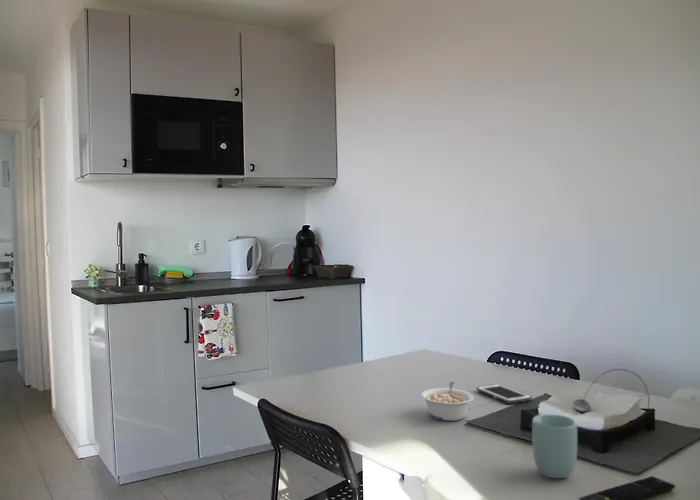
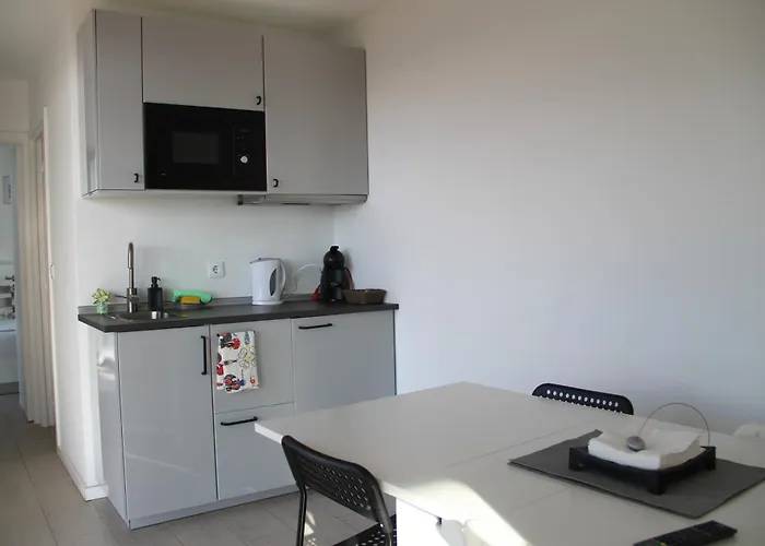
- legume (446, 402)
- cell phone (503, 393)
- cup (554, 447)
